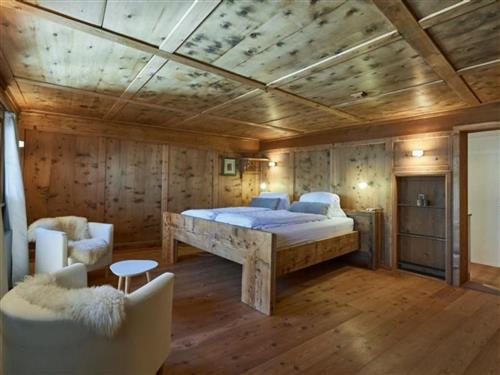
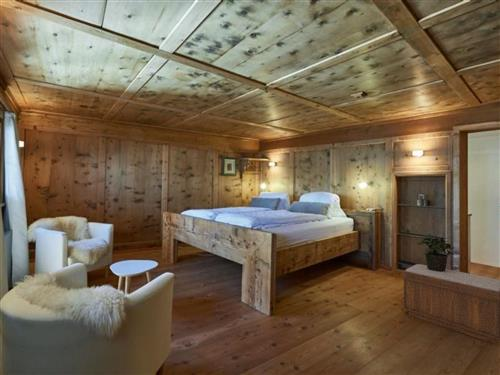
+ bench (452, 298)
+ potted plant (434, 251)
